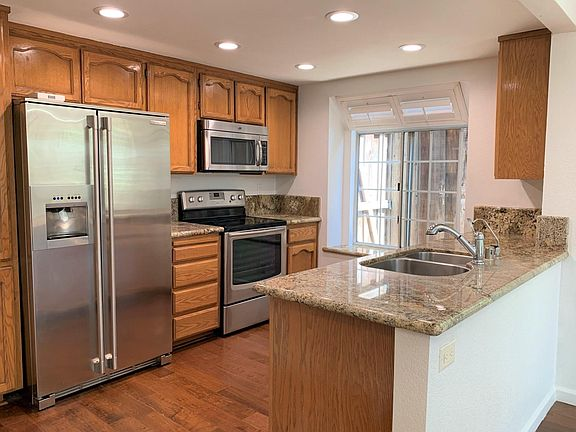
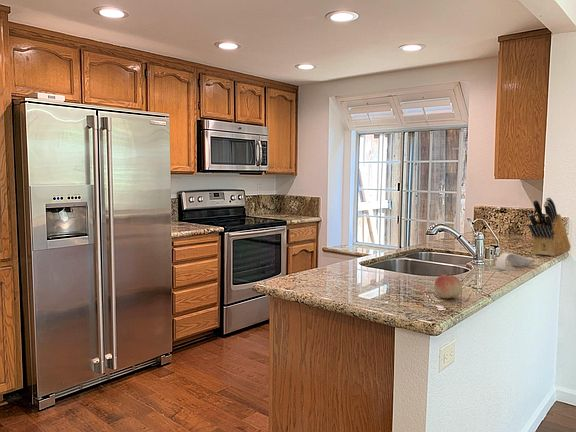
+ fruit (447, 286)
+ spoon rest (513, 259)
+ knife block (549, 225)
